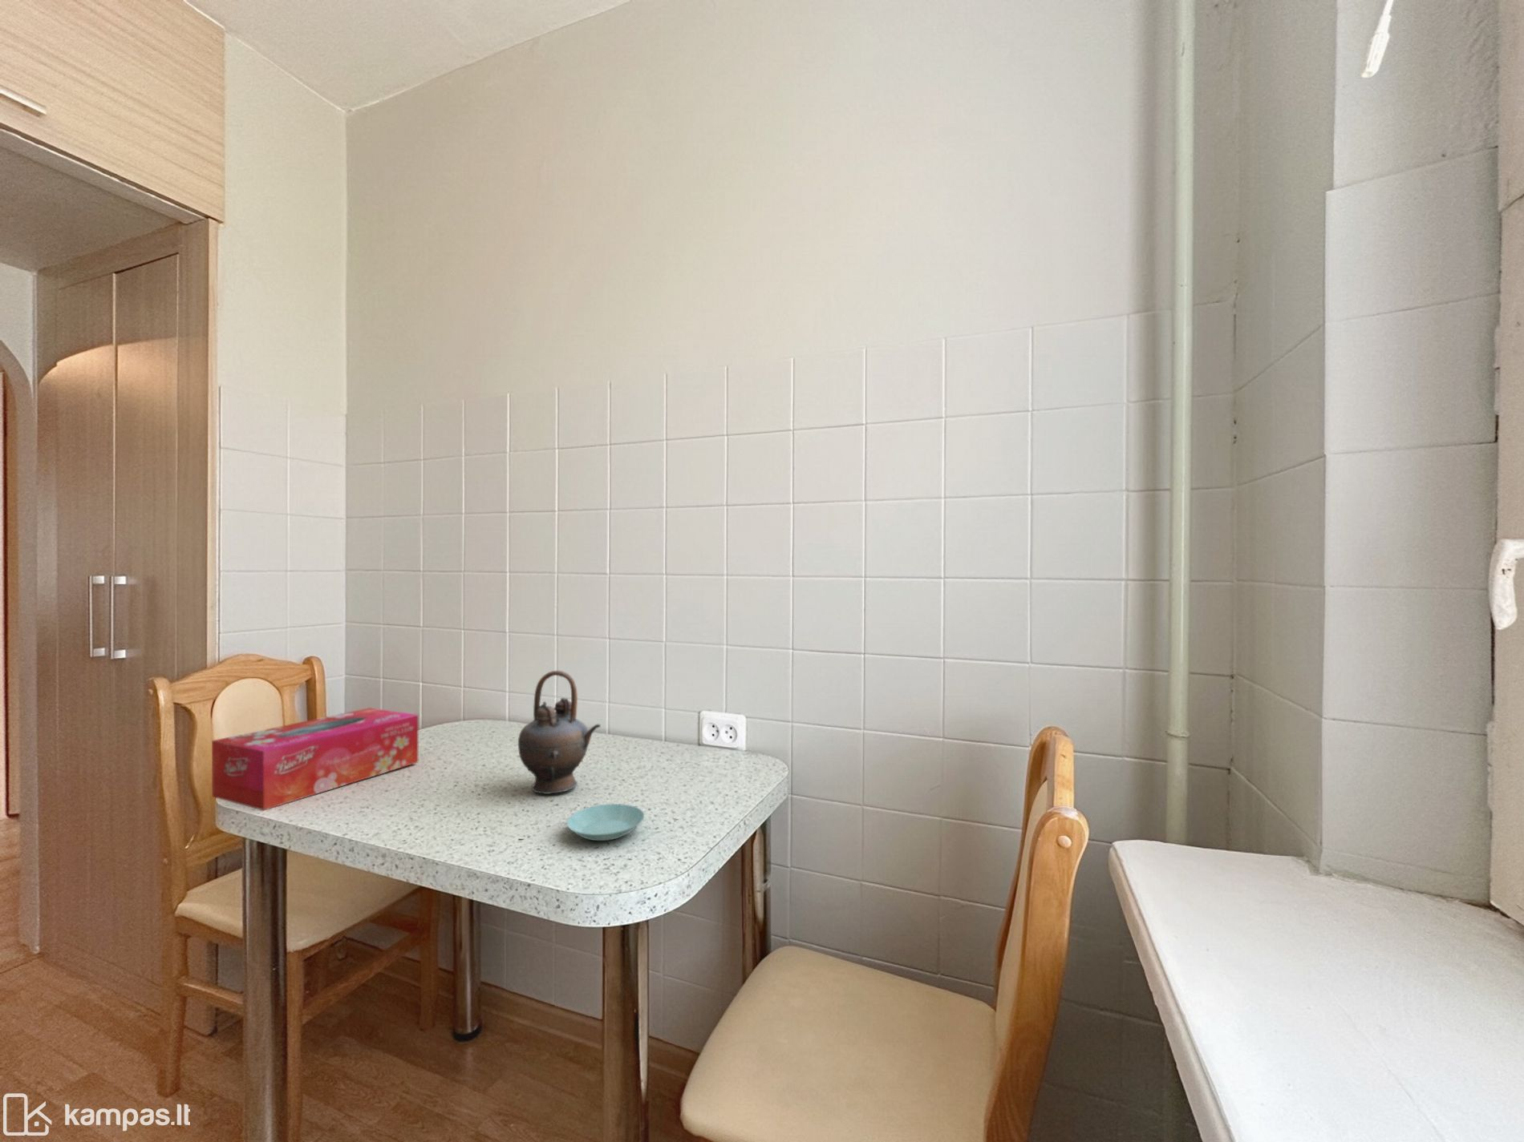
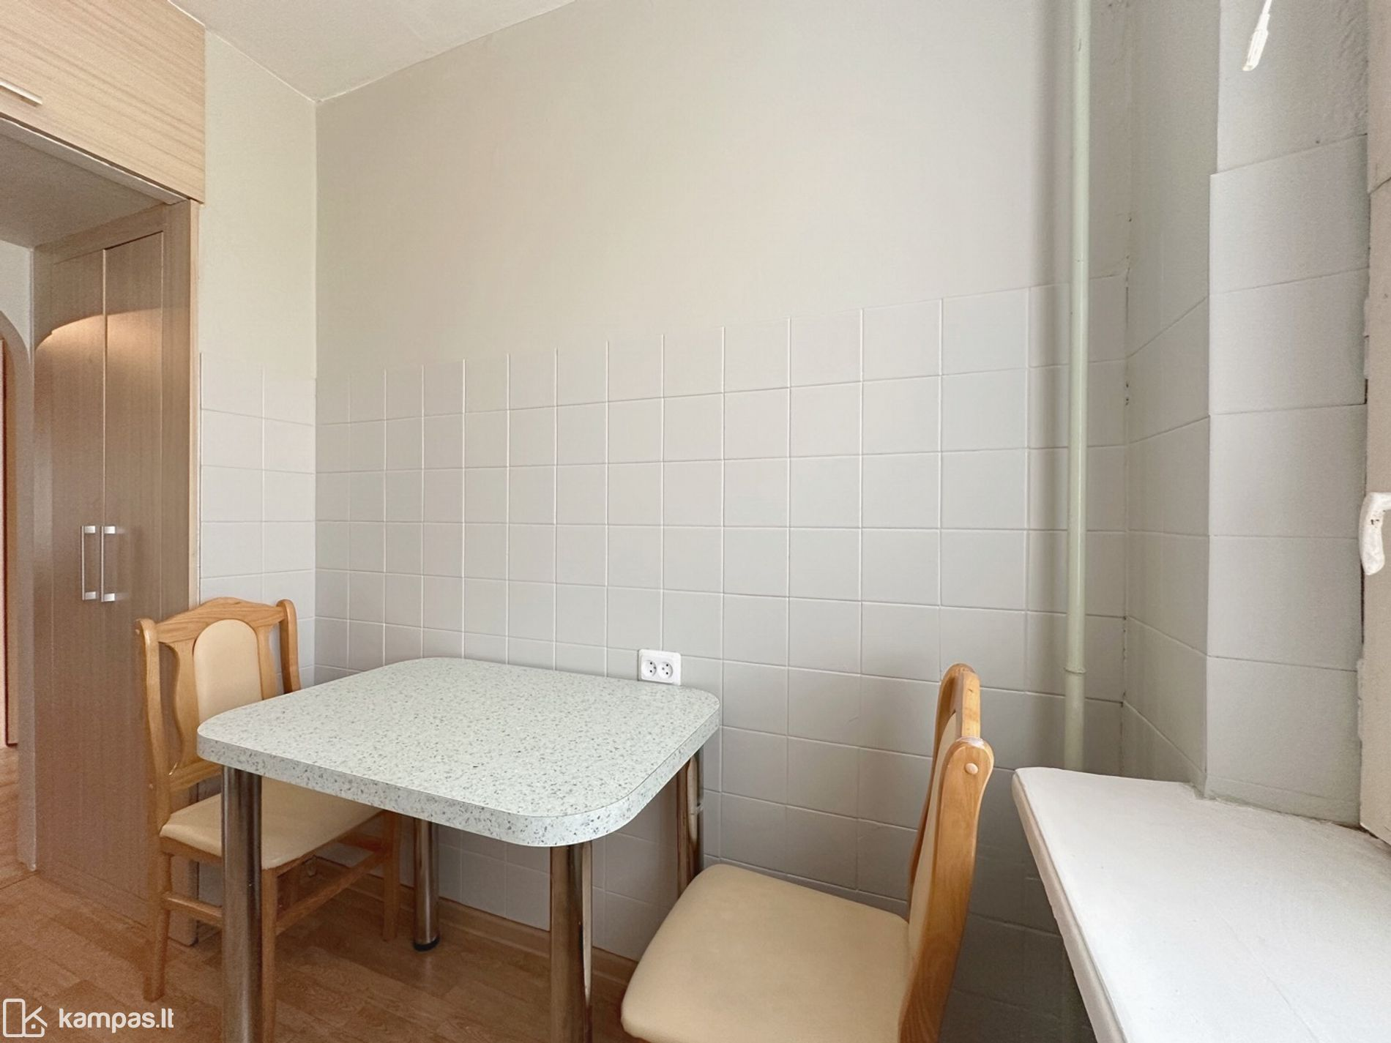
- saucer (606, 824)
- teapot (560, 731)
- tissue box (323, 752)
